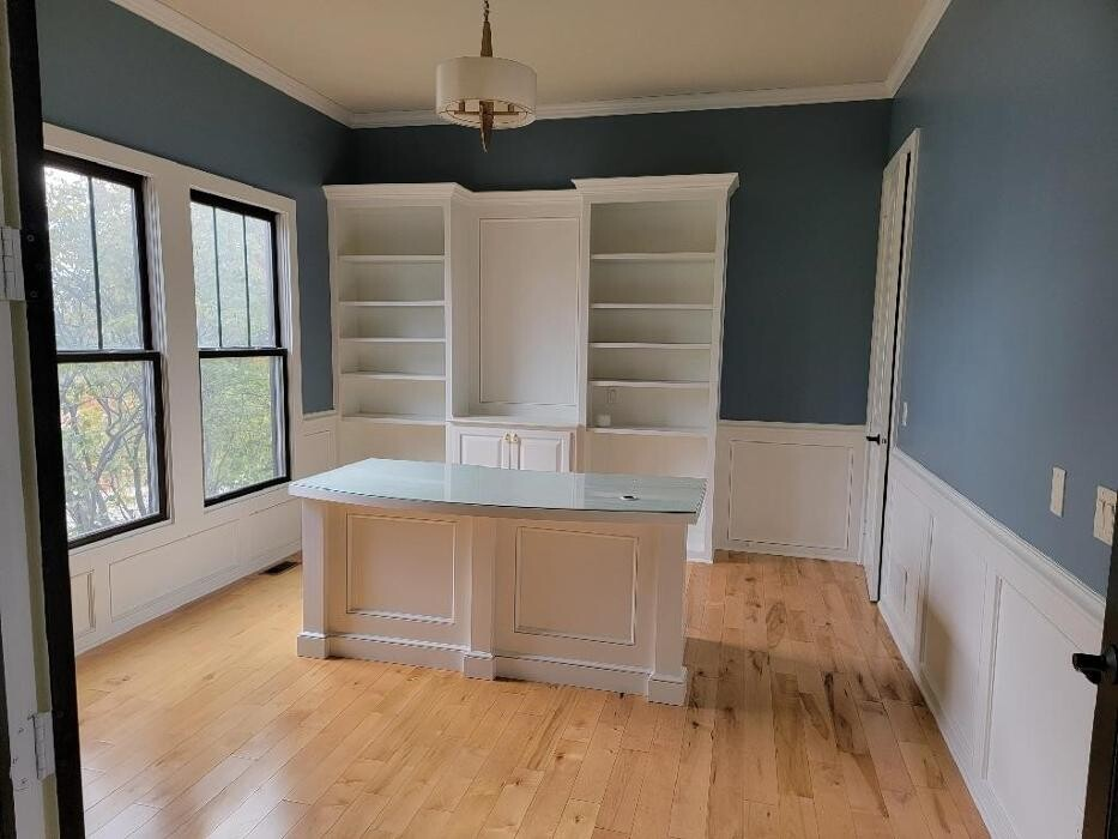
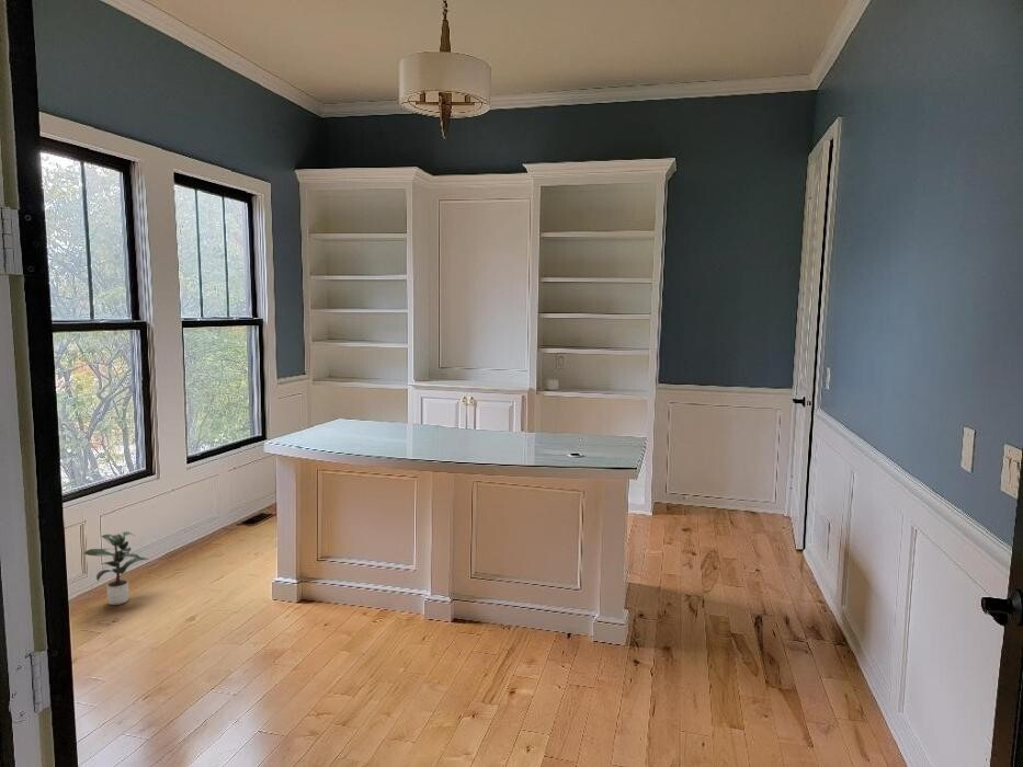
+ potted plant (118, 563)
